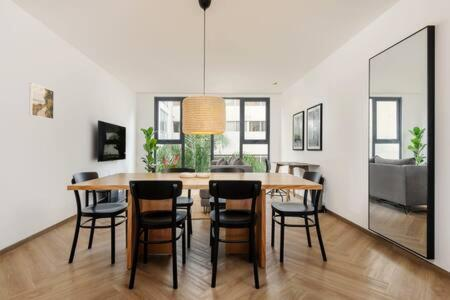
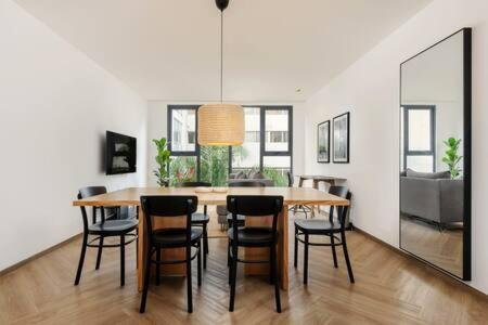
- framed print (42, 102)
